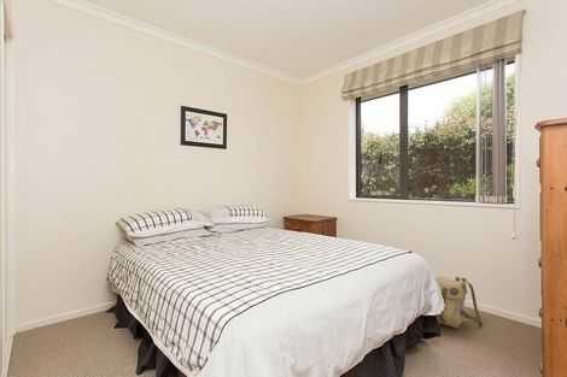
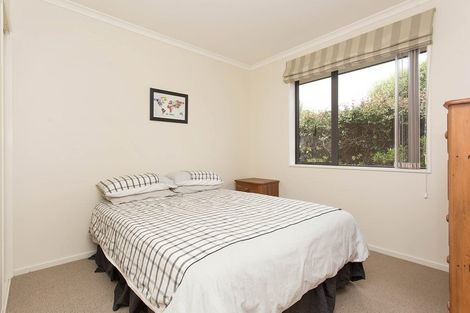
- backpack (455, 299)
